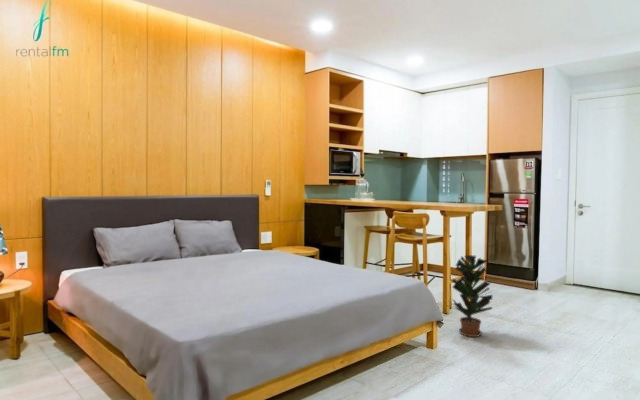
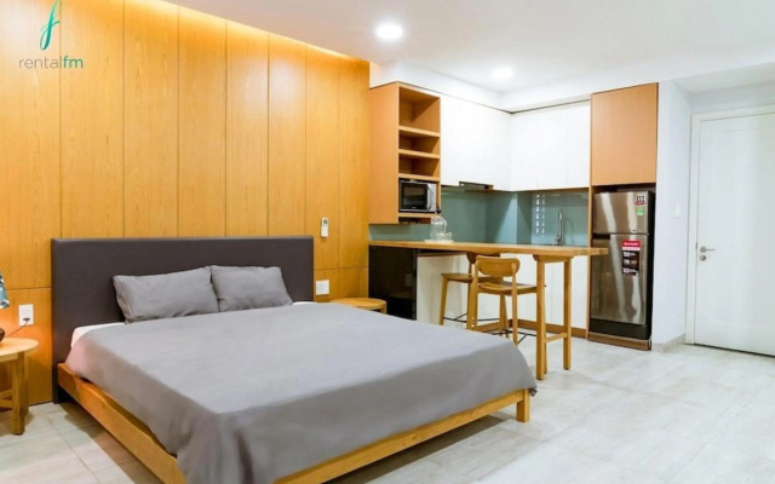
- potted plant (474, 296)
